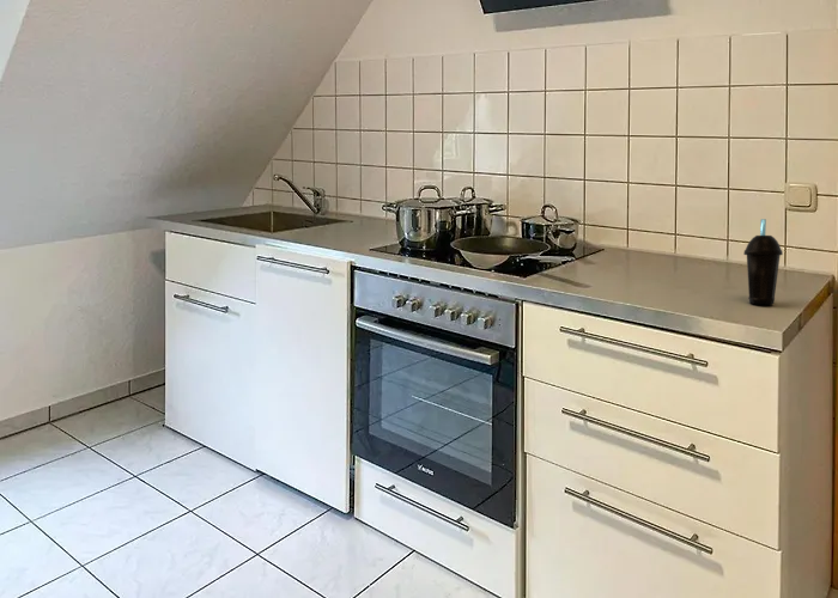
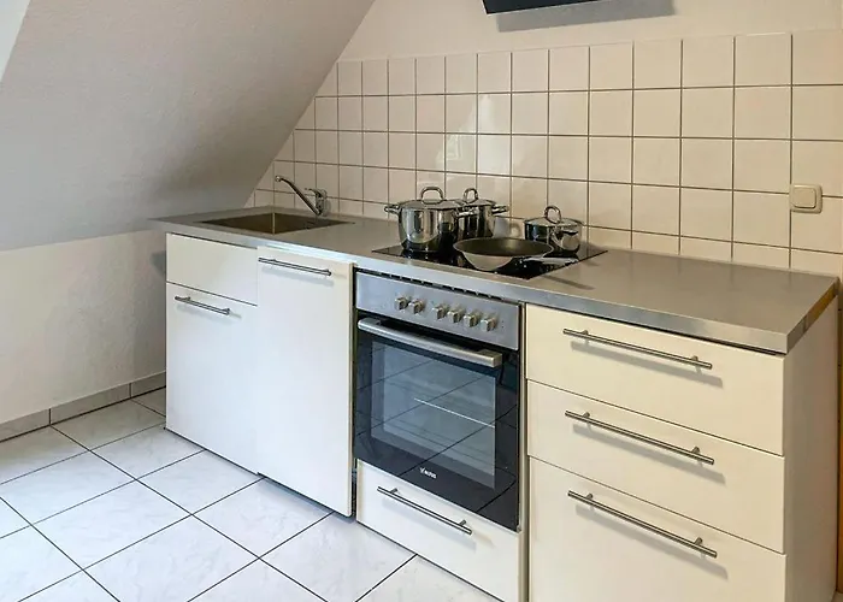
- cup (763, 261)
